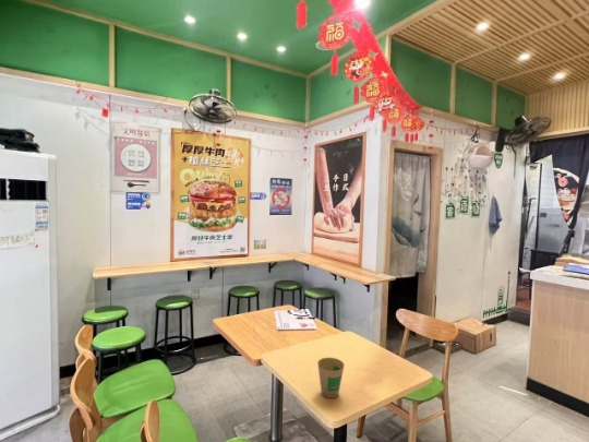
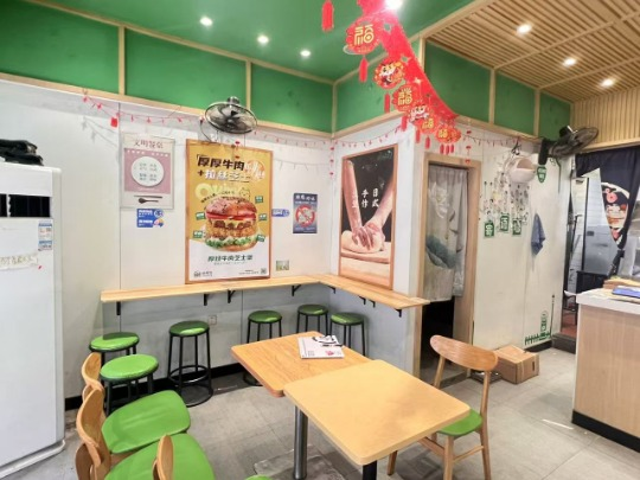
- paper cup (329, 378)
